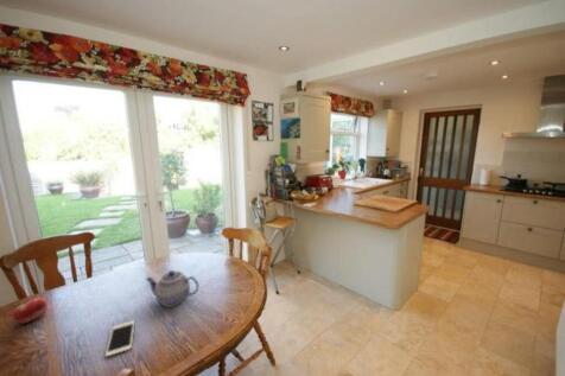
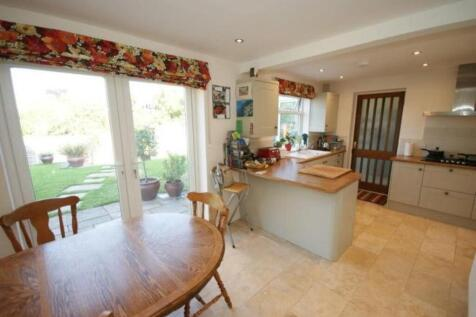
- teapot (172, 285)
- fruit (30, 310)
- cell phone (121, 337)
